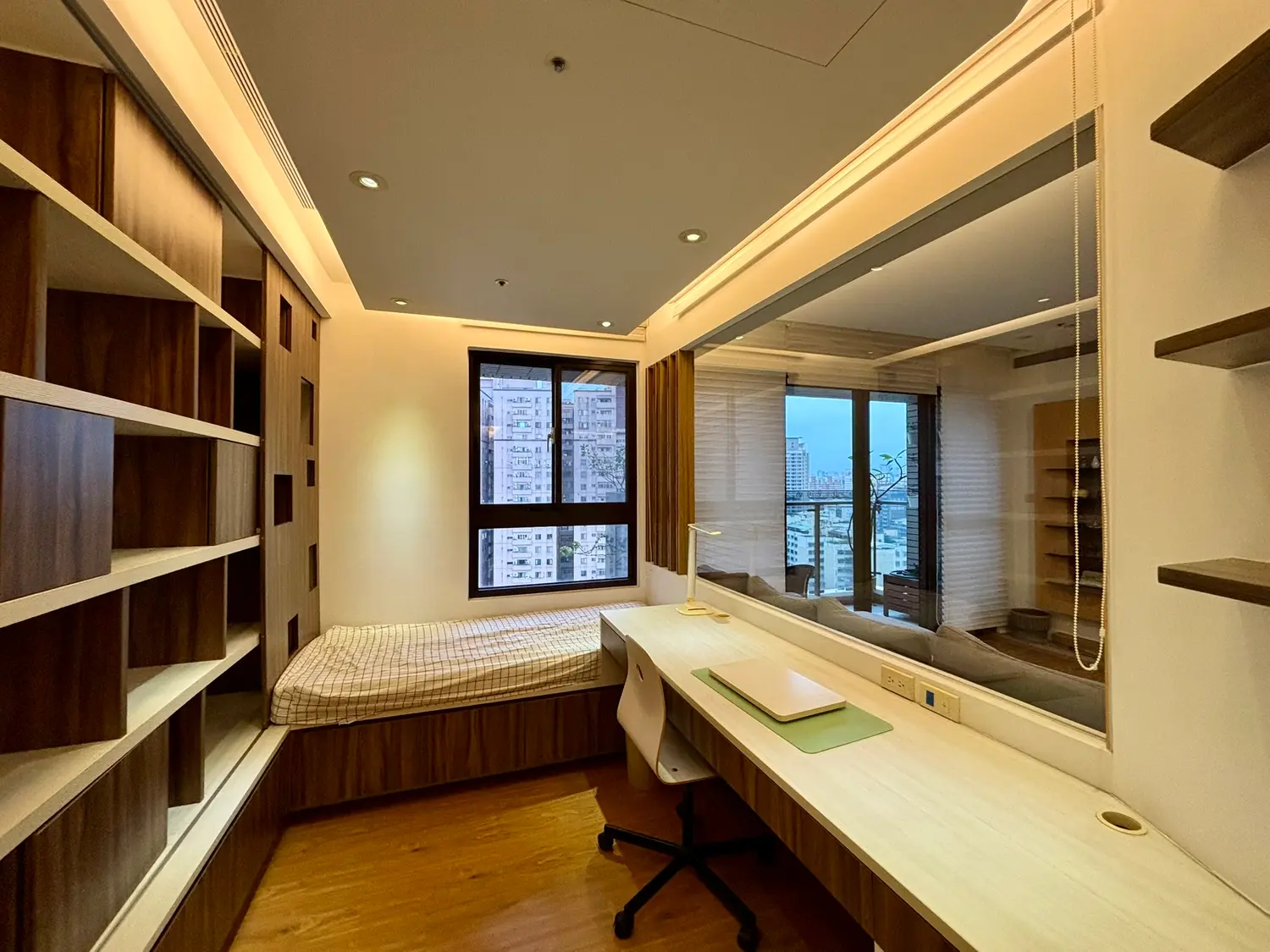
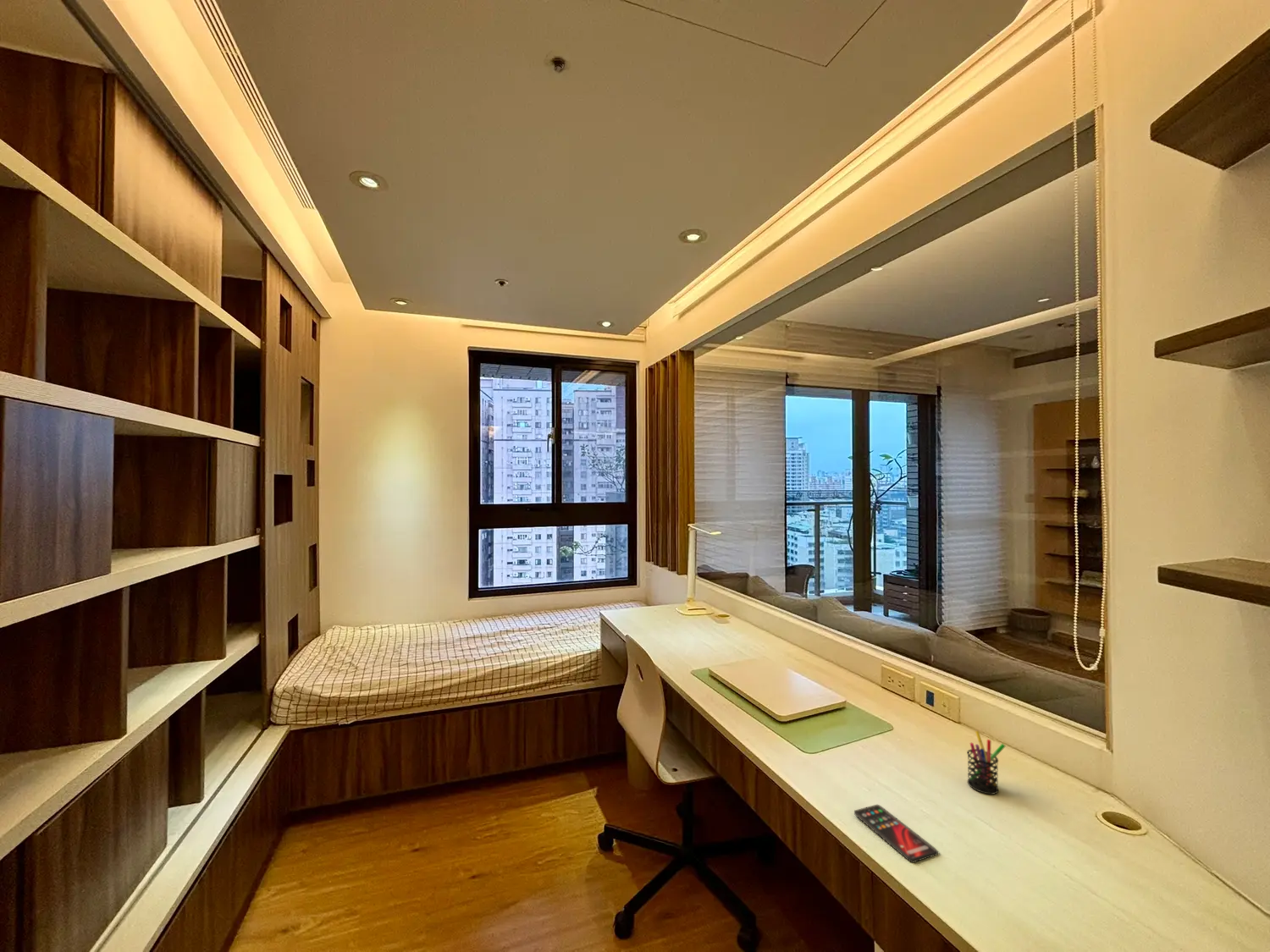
+ pen holder (986, 761)
+ smartphone (893, 831)
